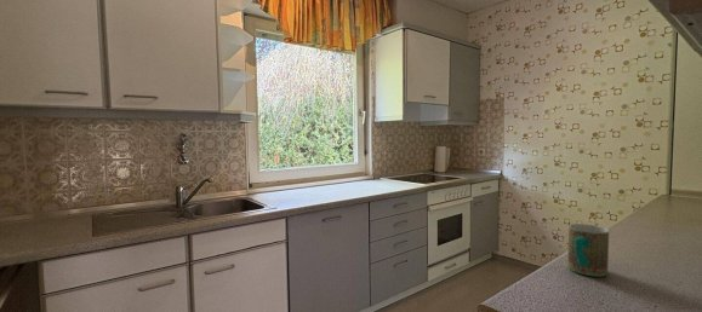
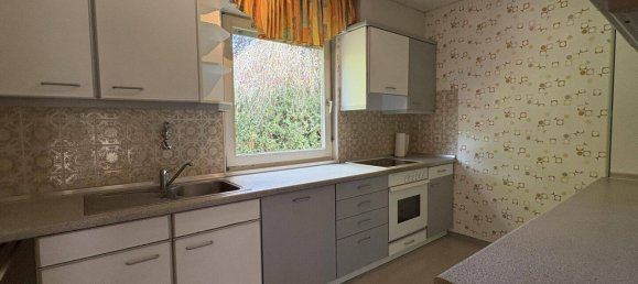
- mug (586, 250)
